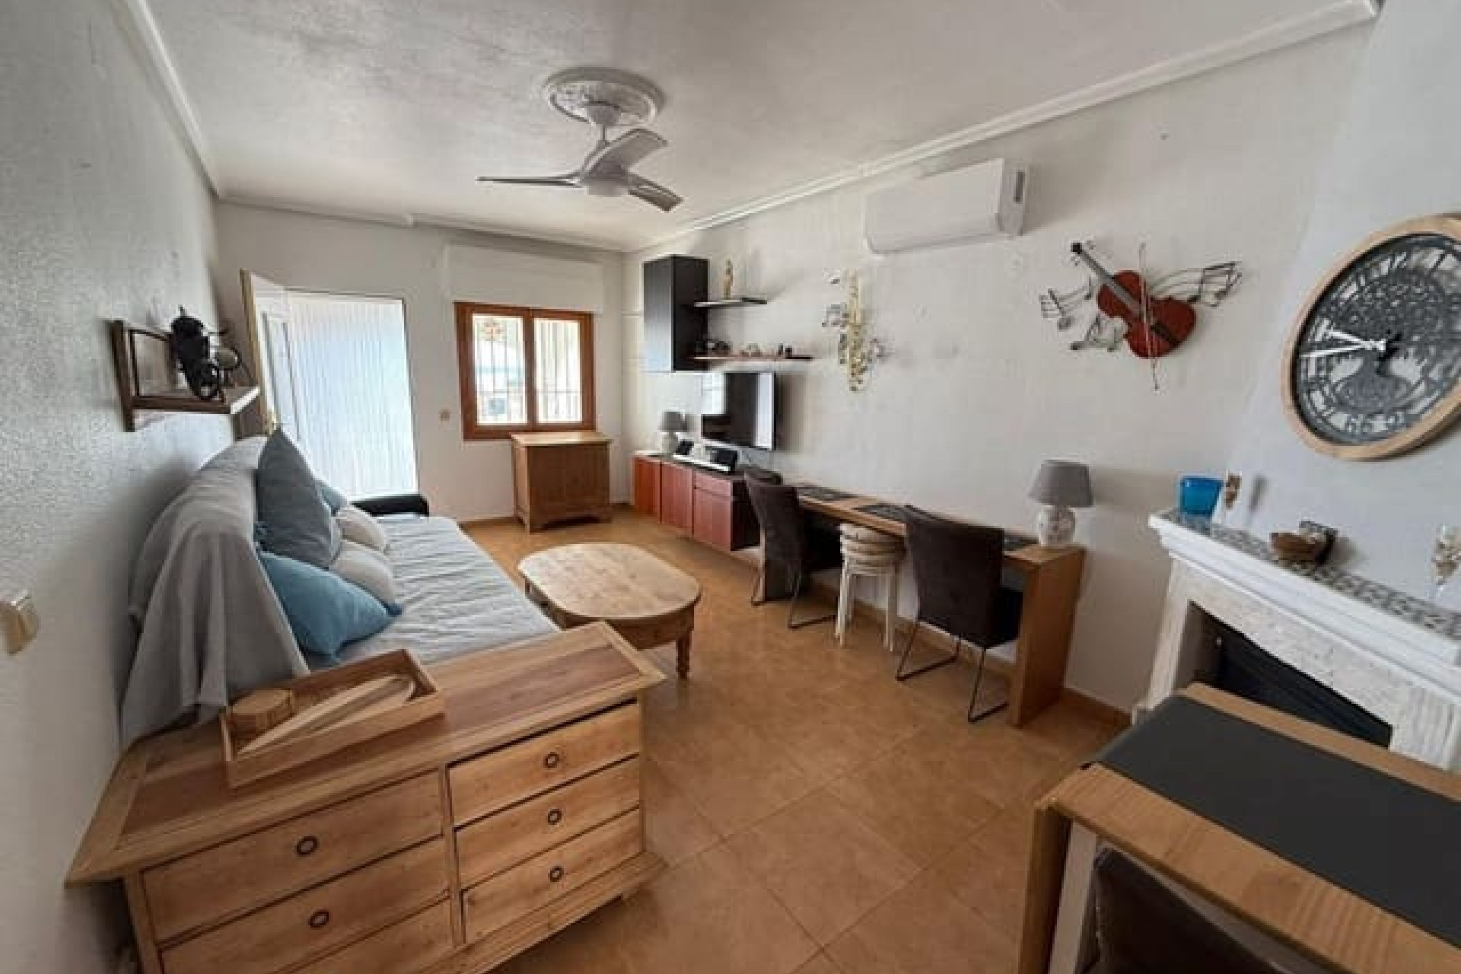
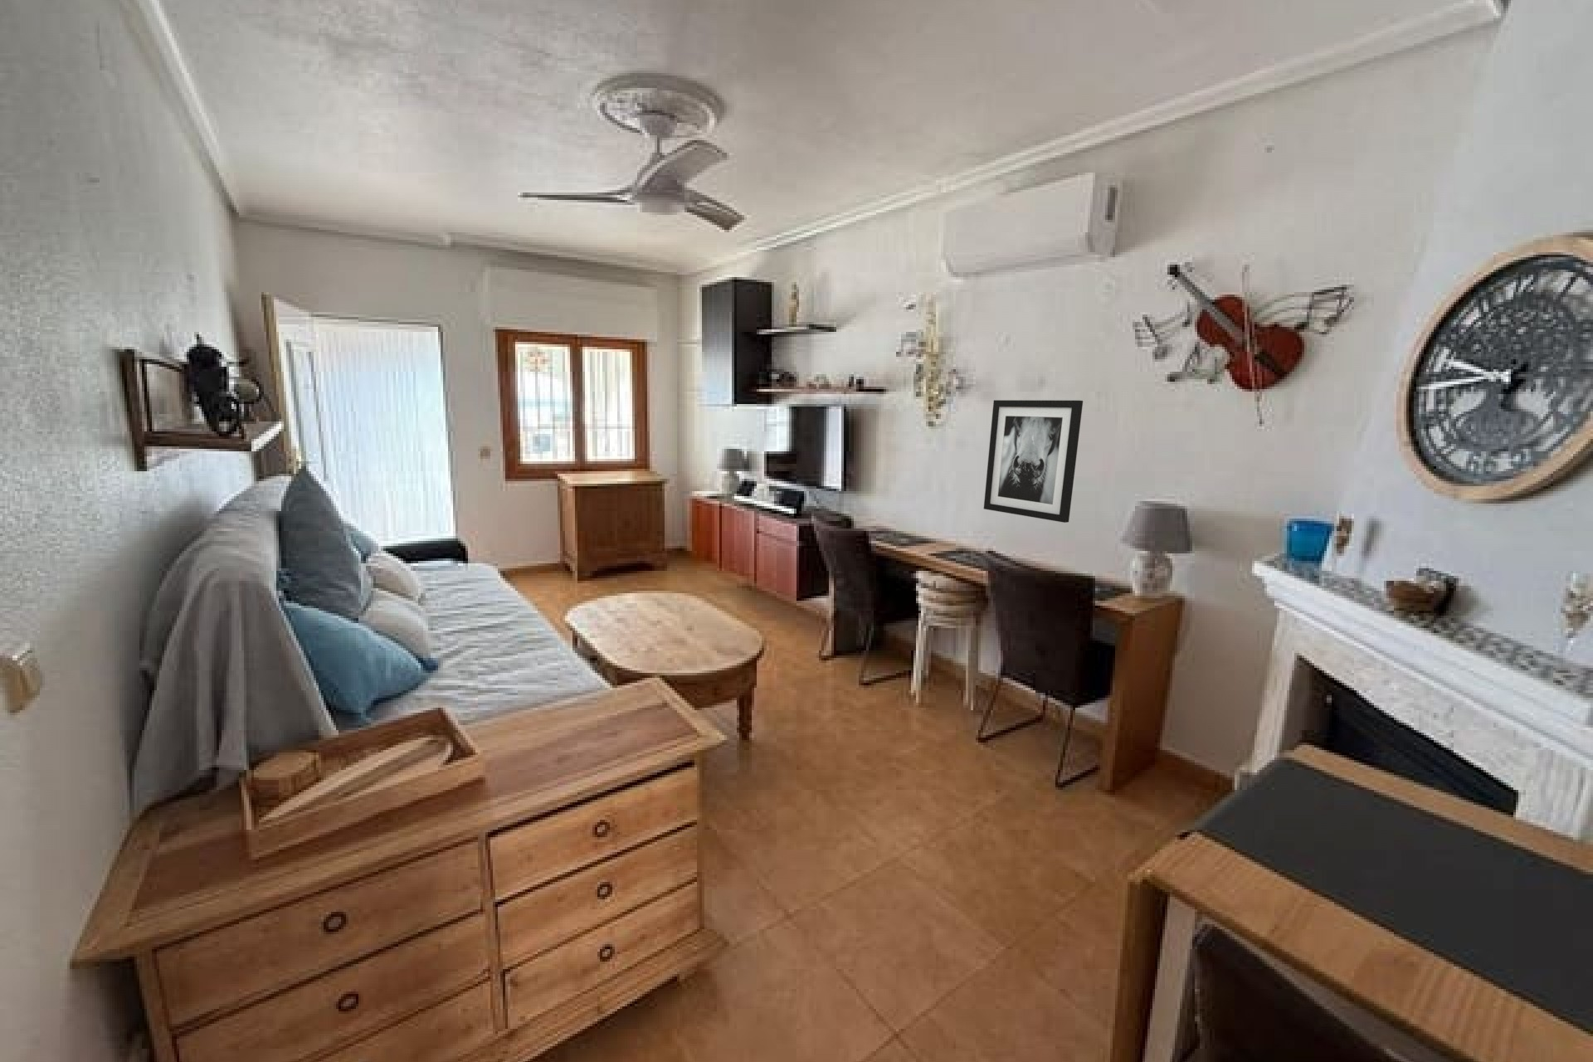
+ wall art (1030, 458)
